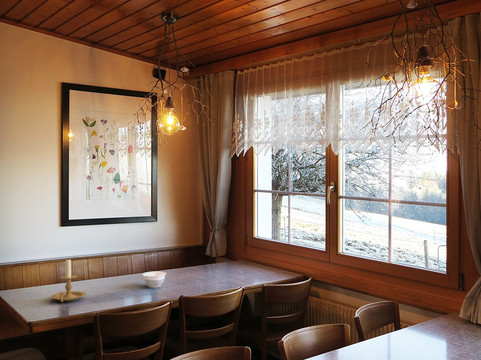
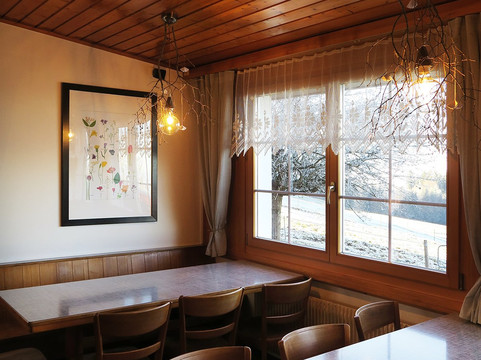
- candle holder (68, 278)
- bowl (154, 279)
